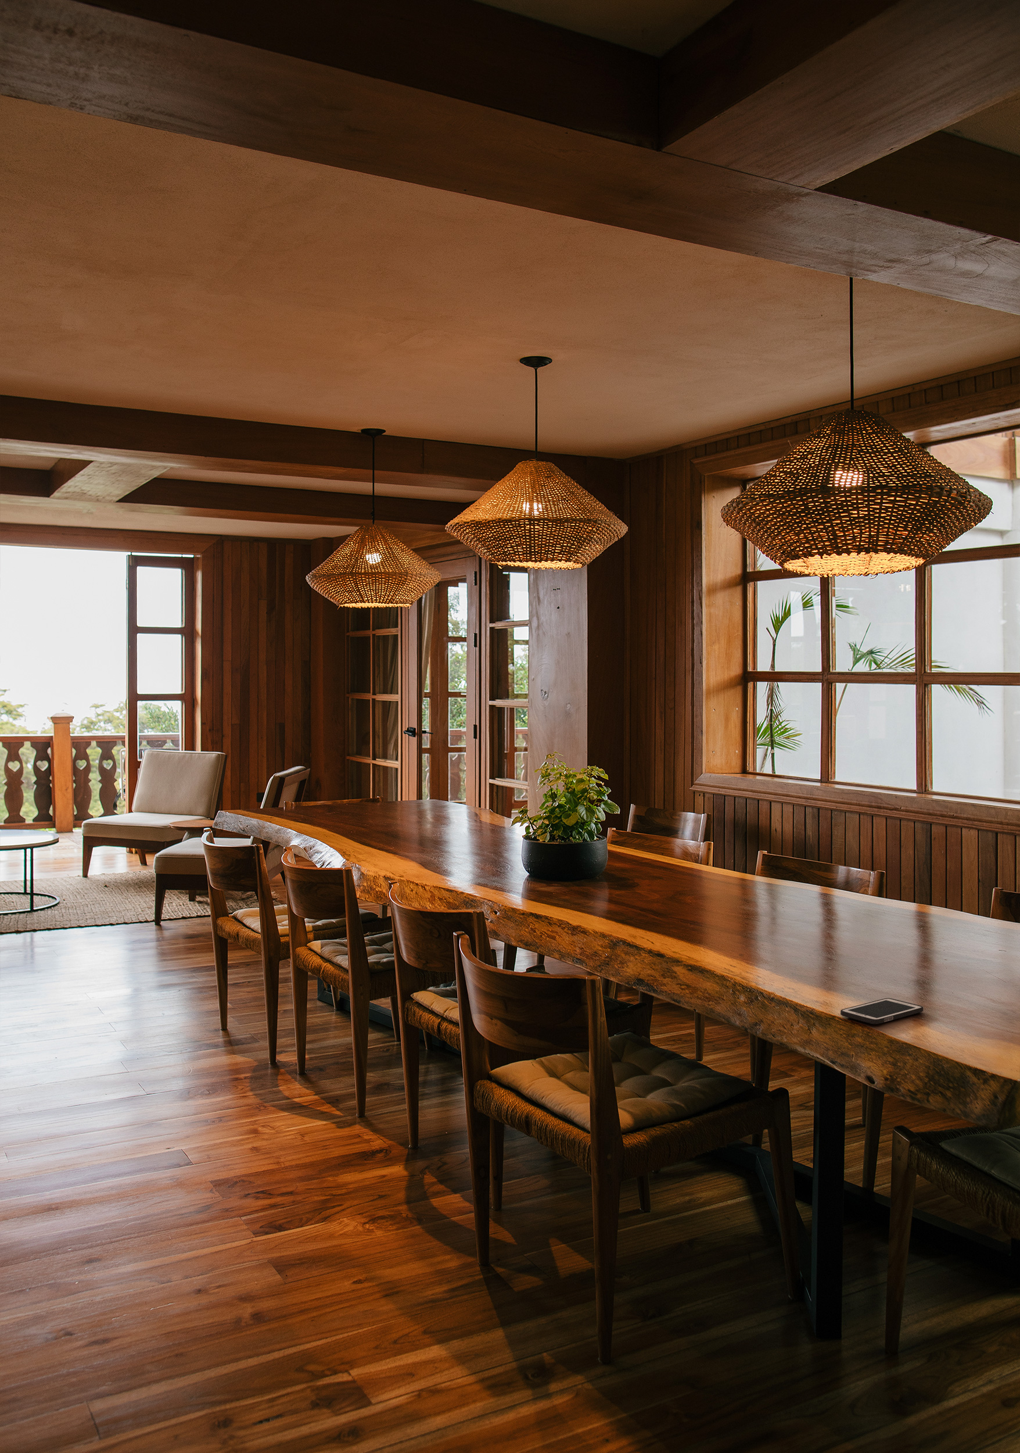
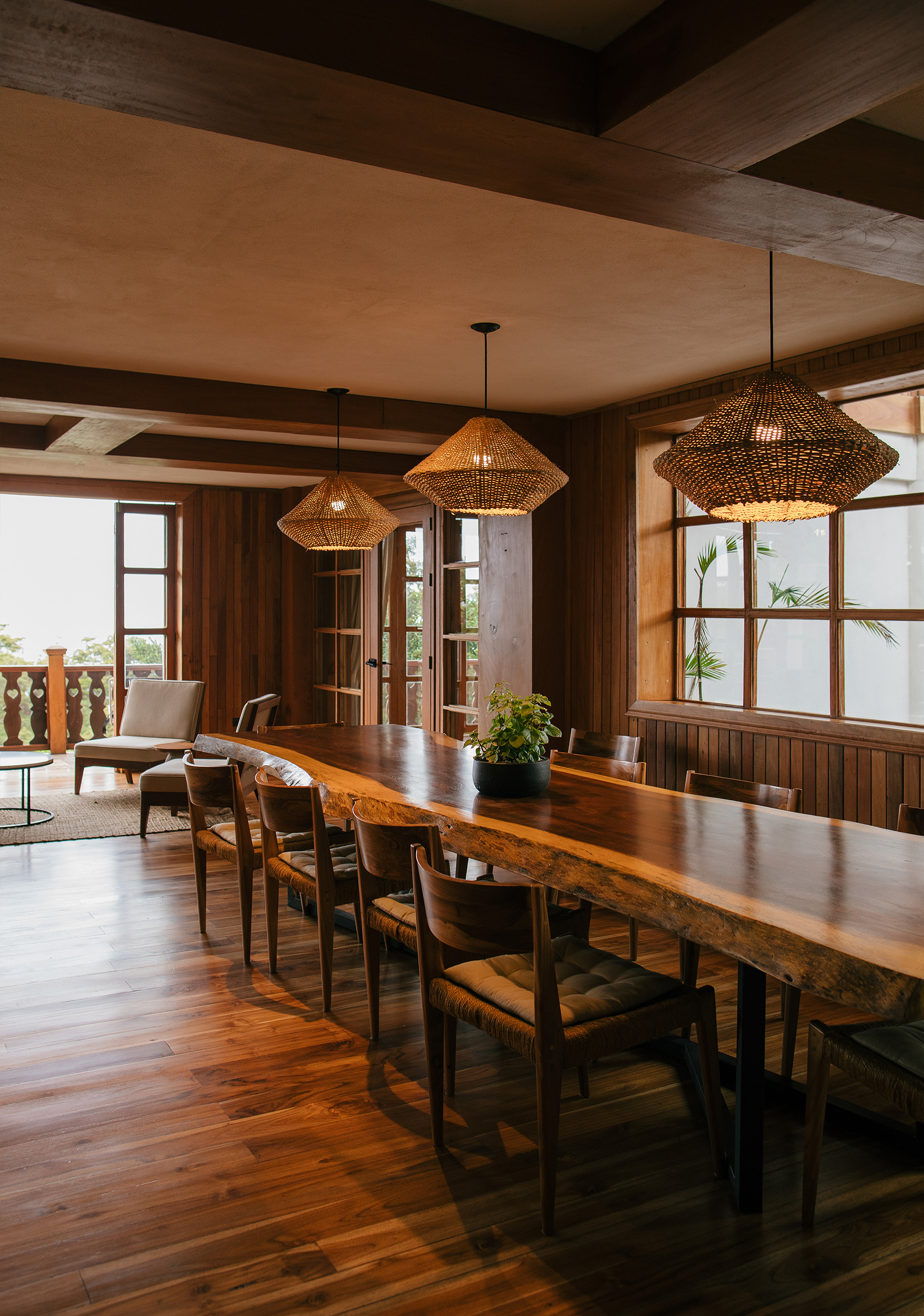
- cell phone (882, 1010)
